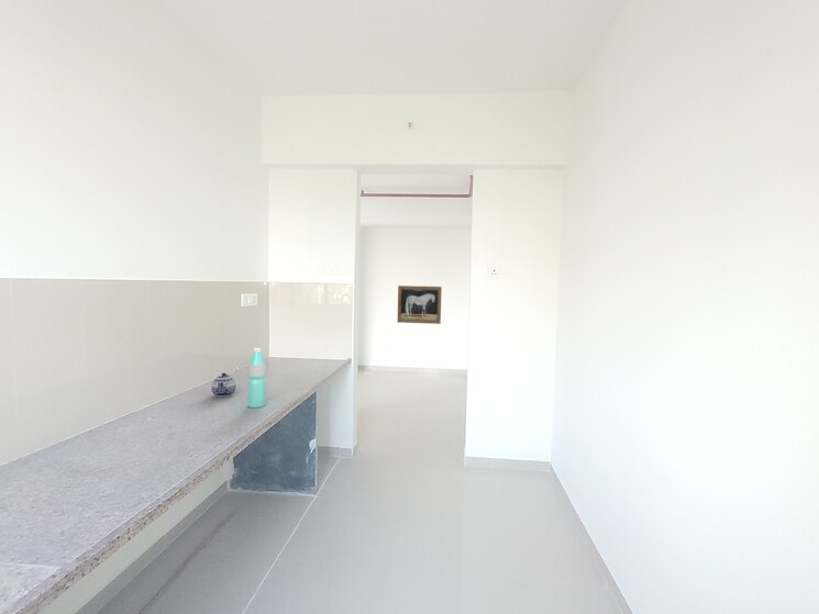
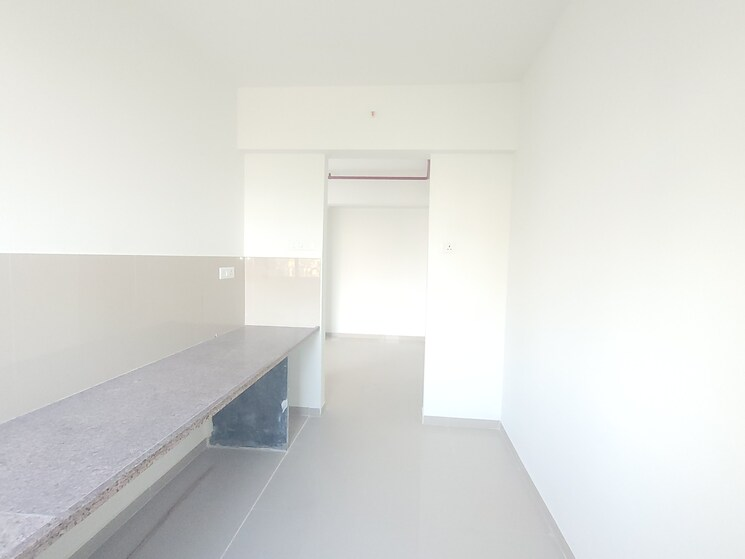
- water bottle (256, 377)
- wall art (419, 304)
- teapot (223, 383)
